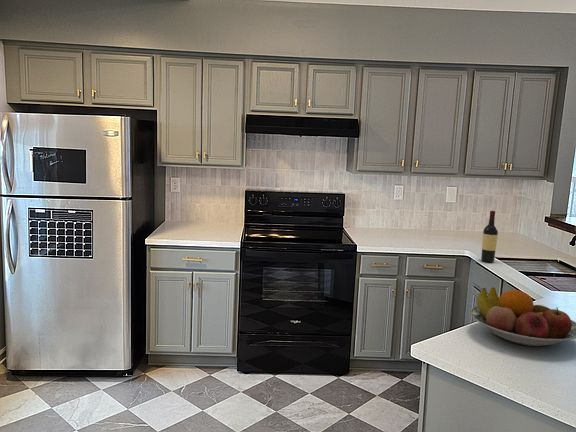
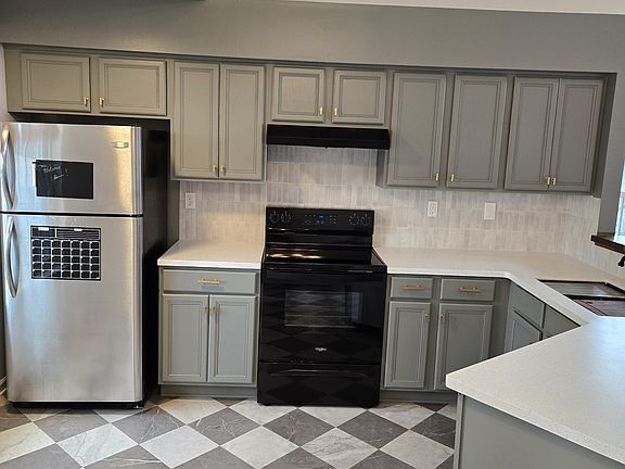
- fruit bowl (524, 315)
- wine bottle (490, 236)
